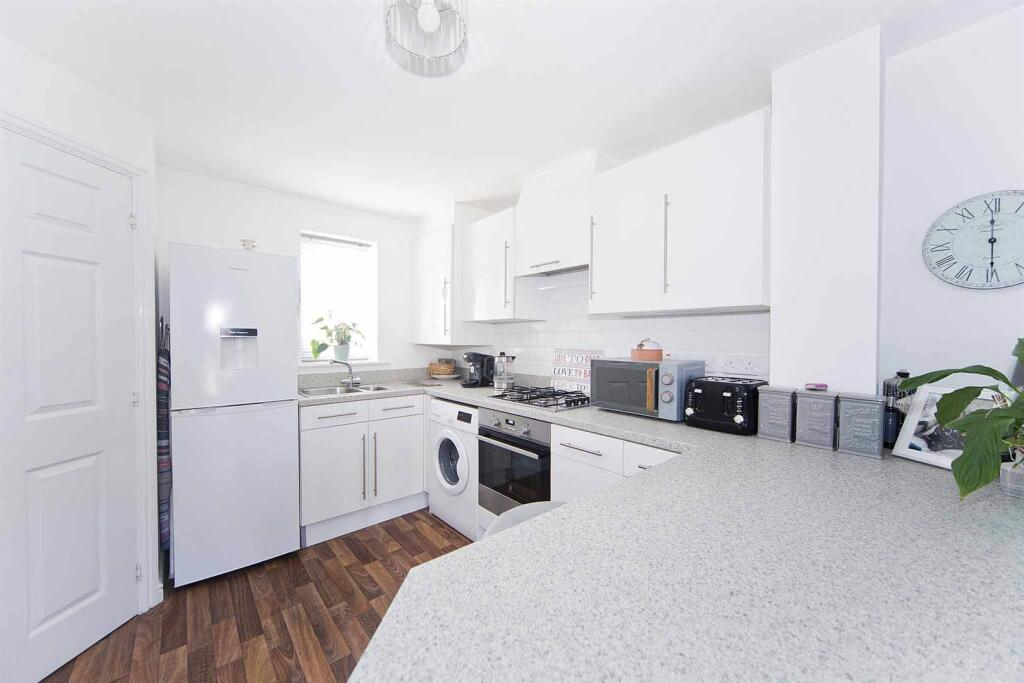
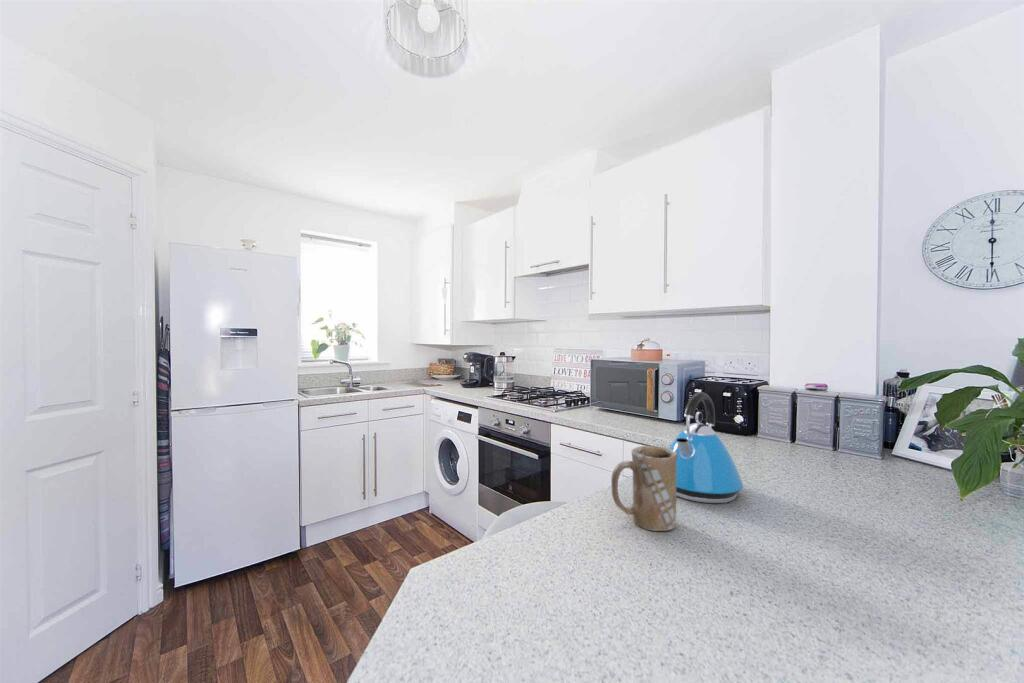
+ mug (646, 487)
+ kettle (700, 440)
